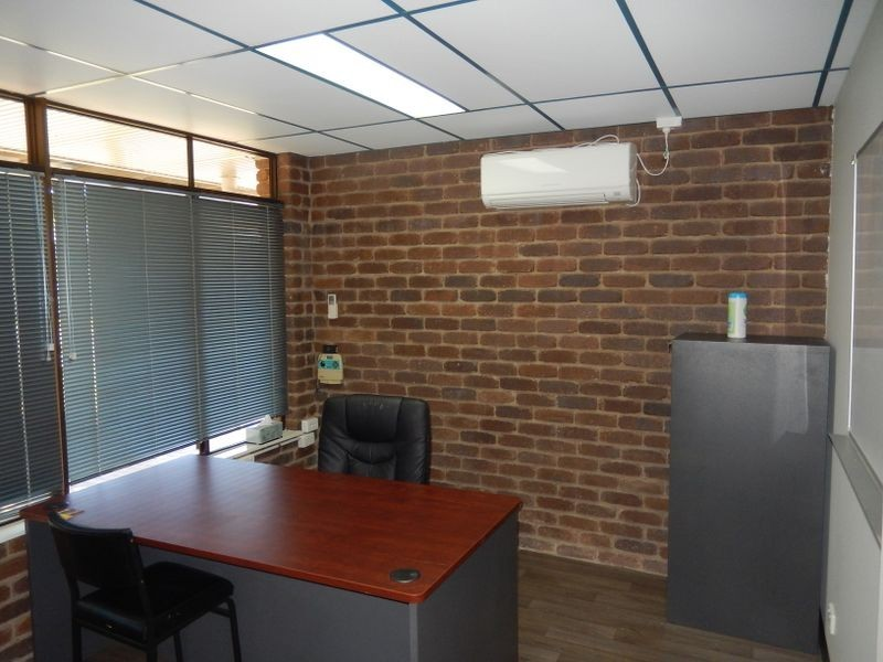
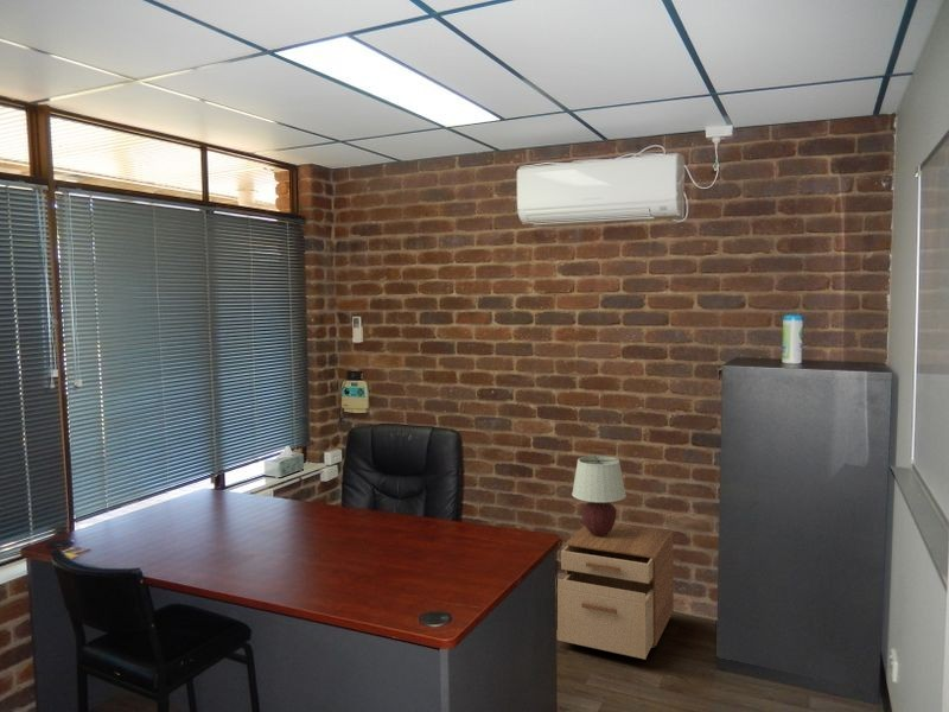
+ filing cabinet (616, 587)
+ table lamp (598, 496)
